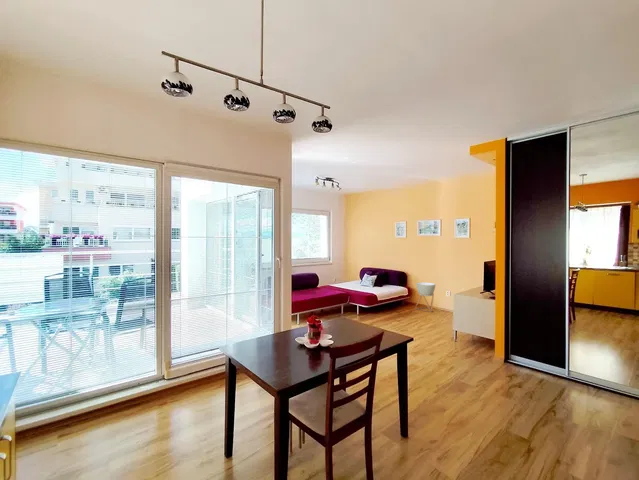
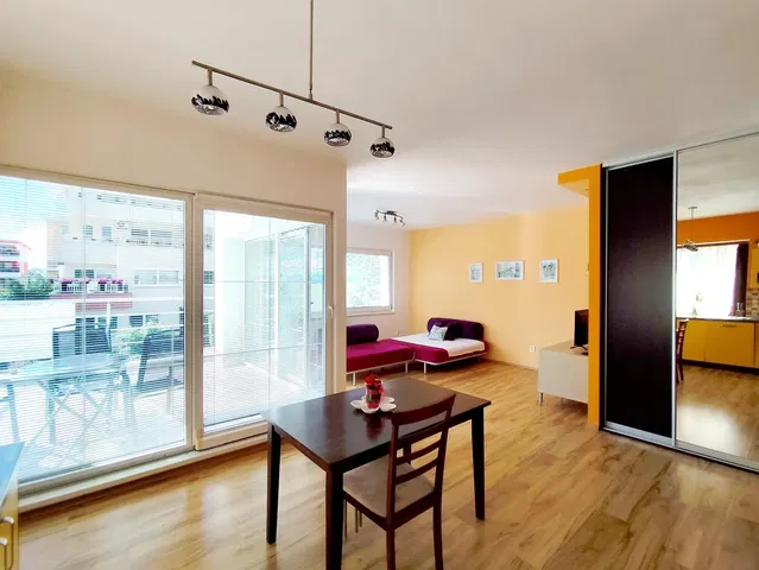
- planter (425, 295)
